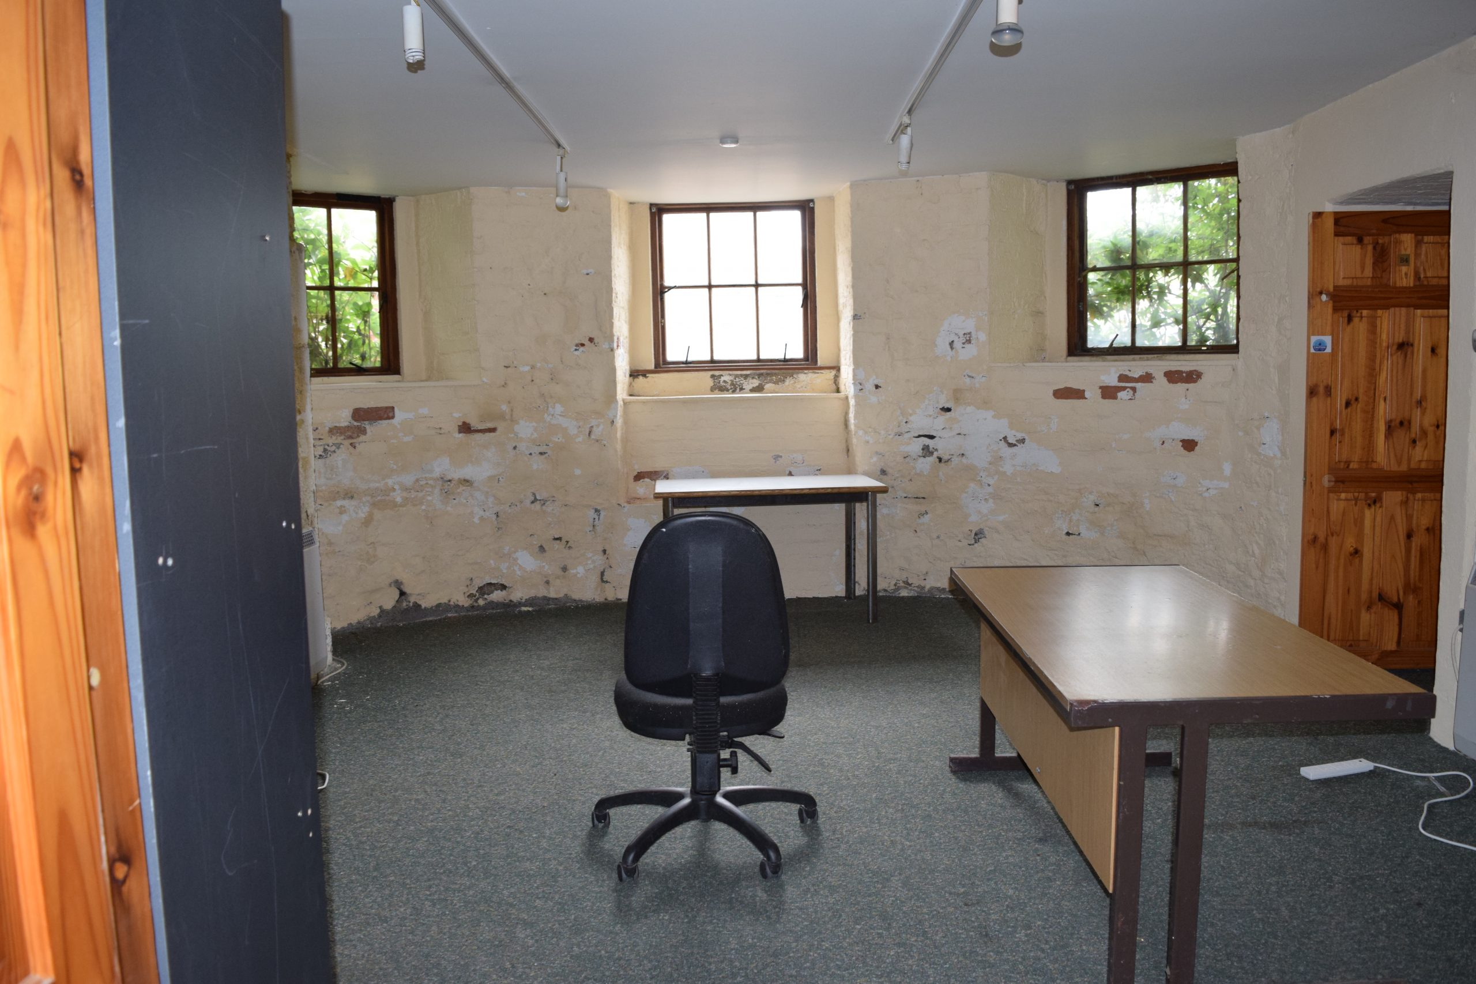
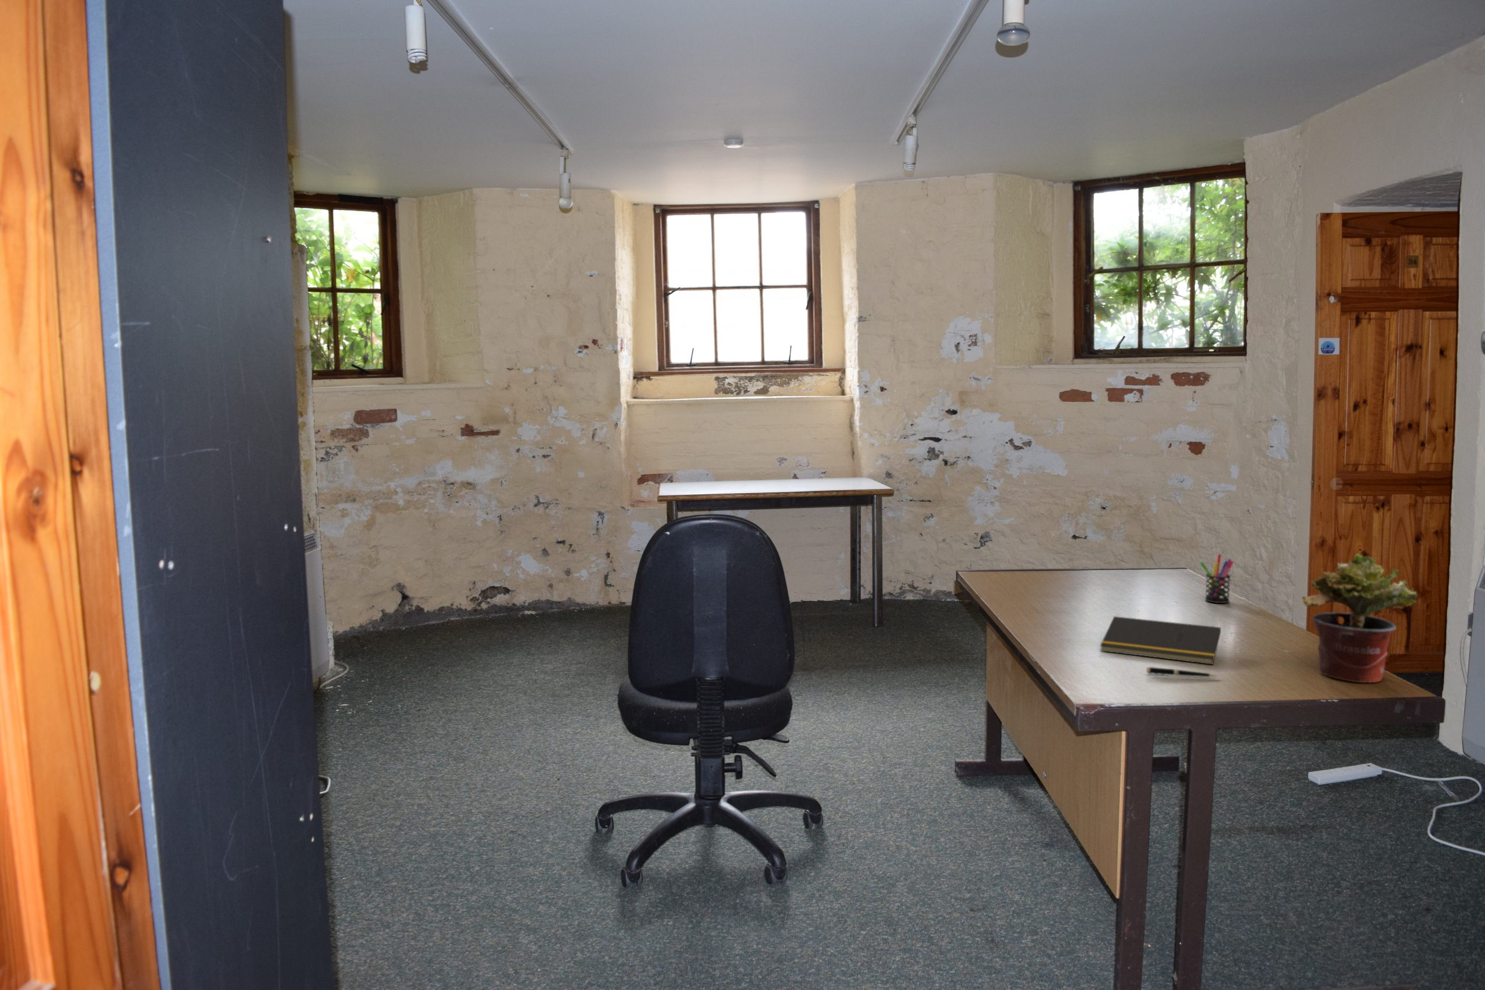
+ pen holder (1215, 578)
+ potted plant (1360, 614)
+ notepad (1161, 639)
+ pen (1182, 672)
